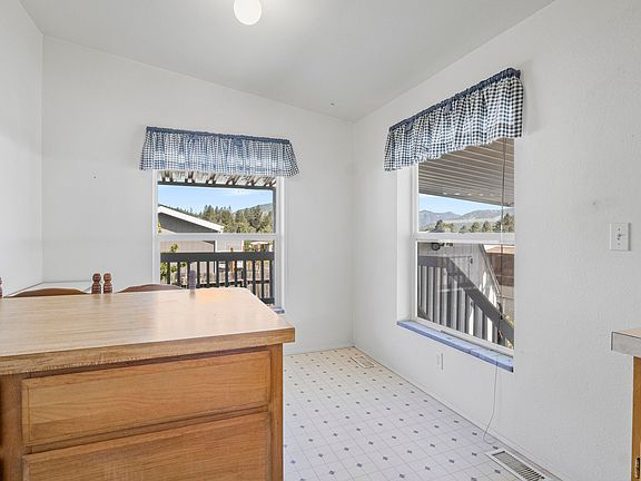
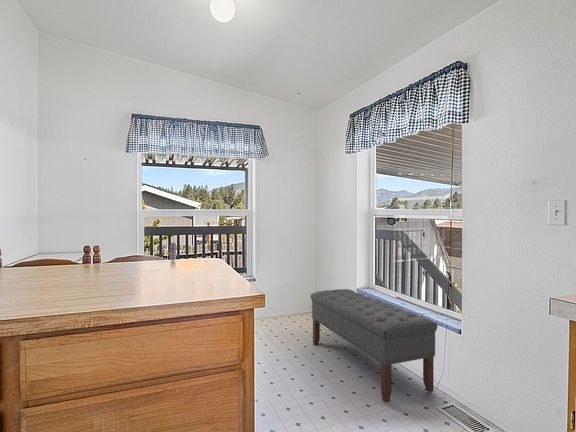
+ bench (363, 333)
